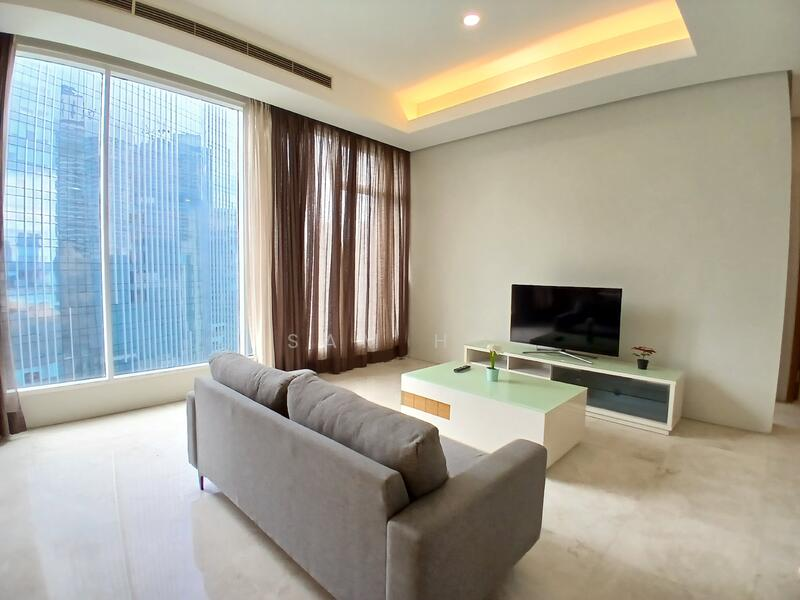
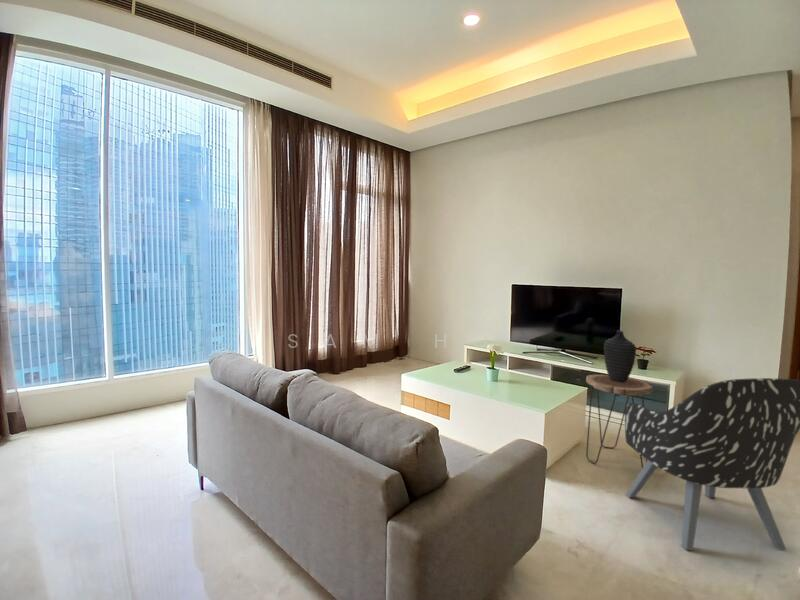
+ side table (621, 421)
+ armchair (711, 445)
+ decorative vase (619, 355)
